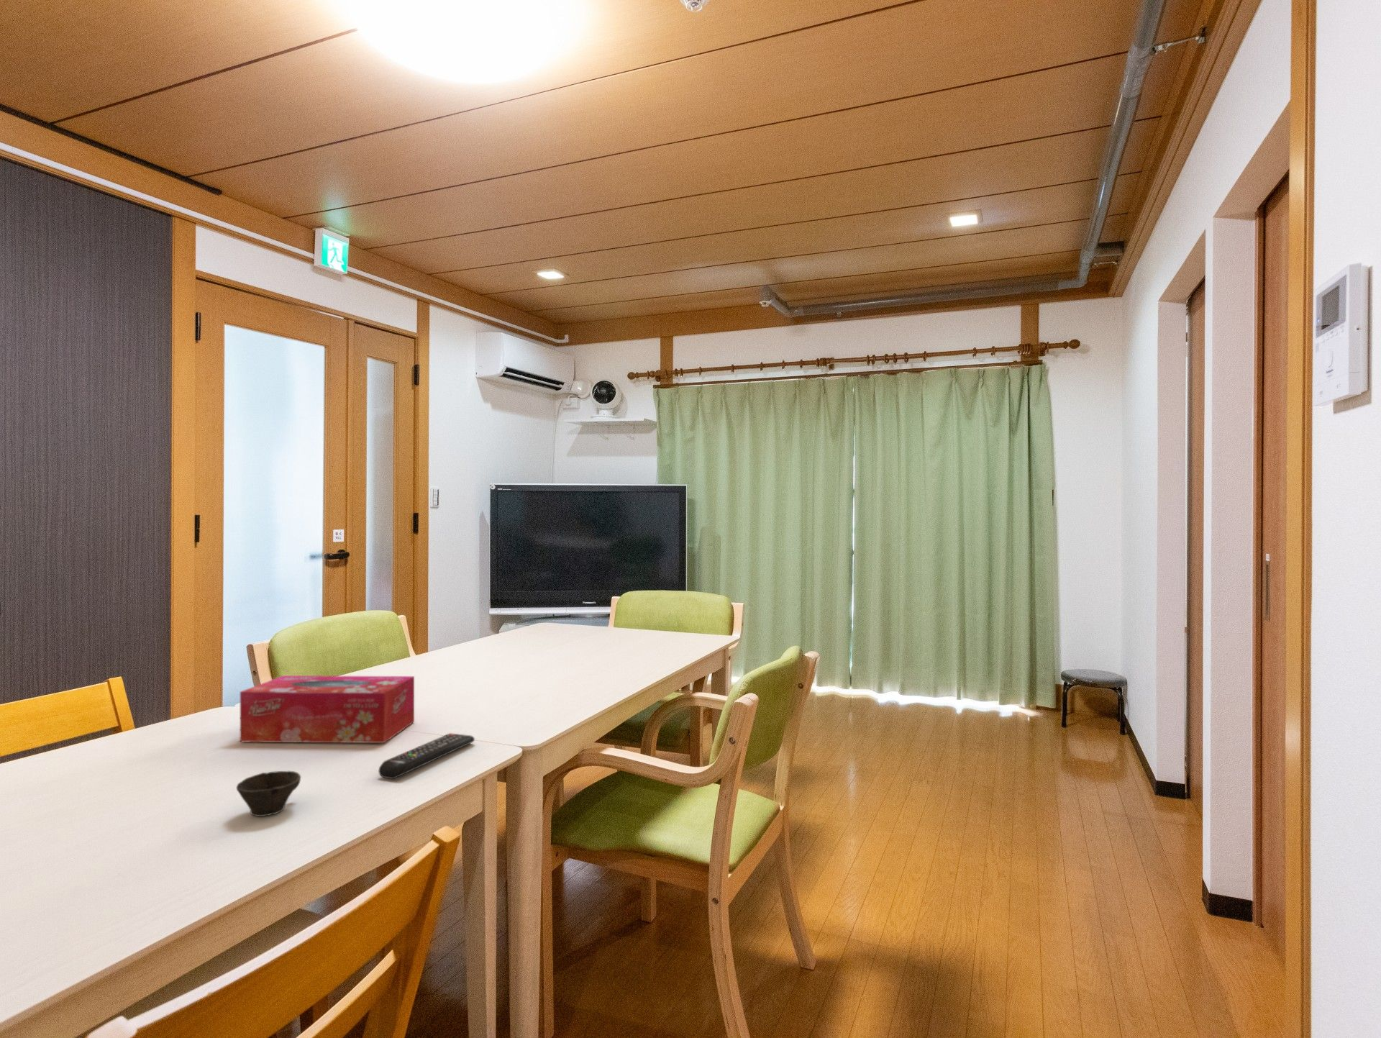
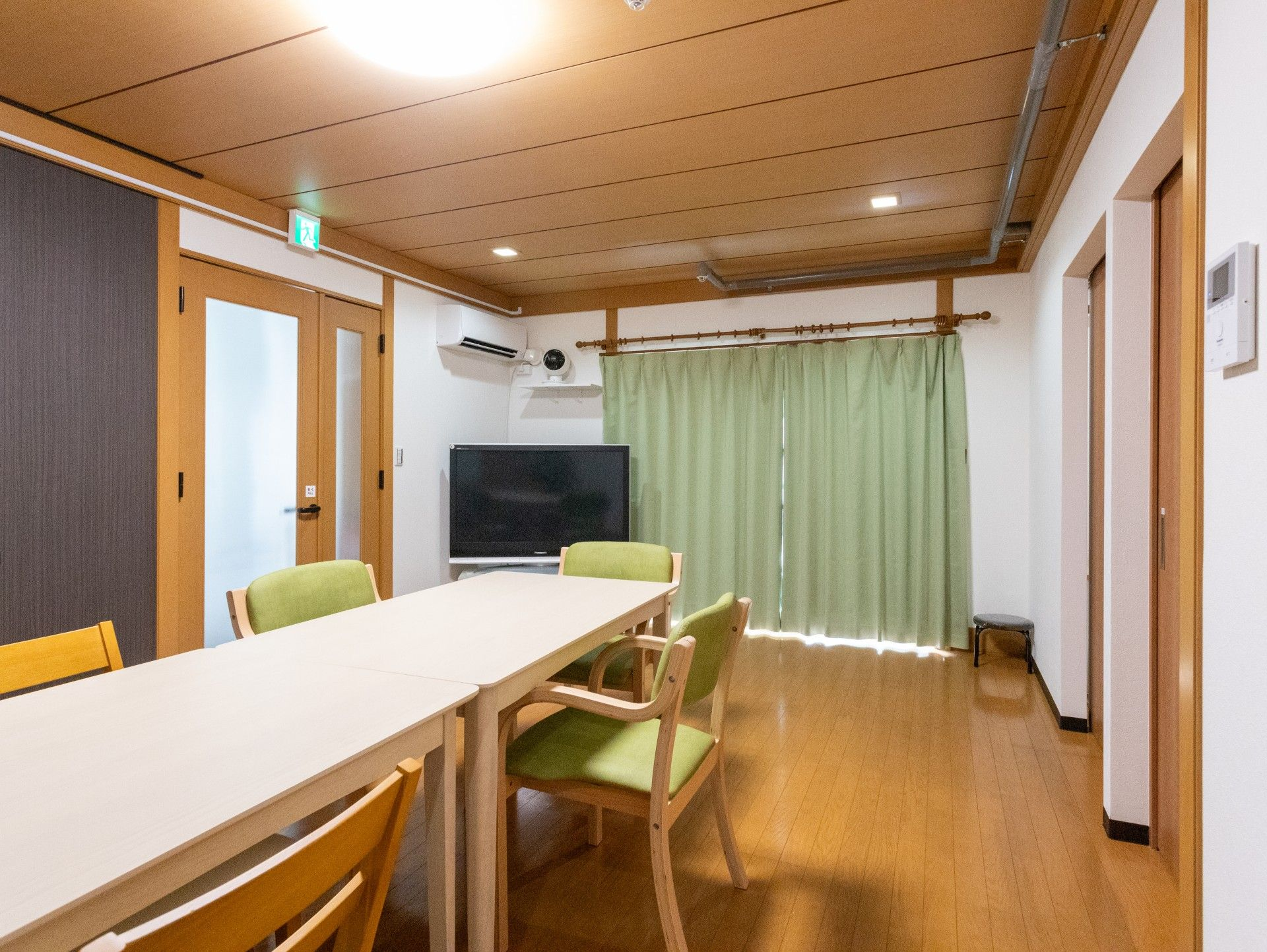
- tissue box (331, 708)
- cup (272, 794)
- remote control (429, 752)
